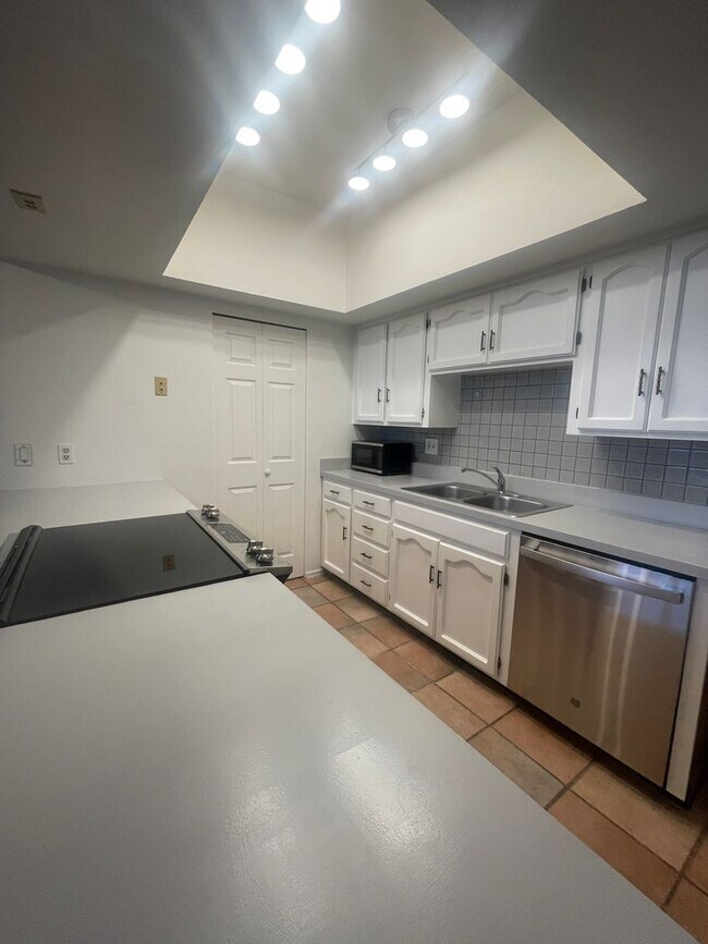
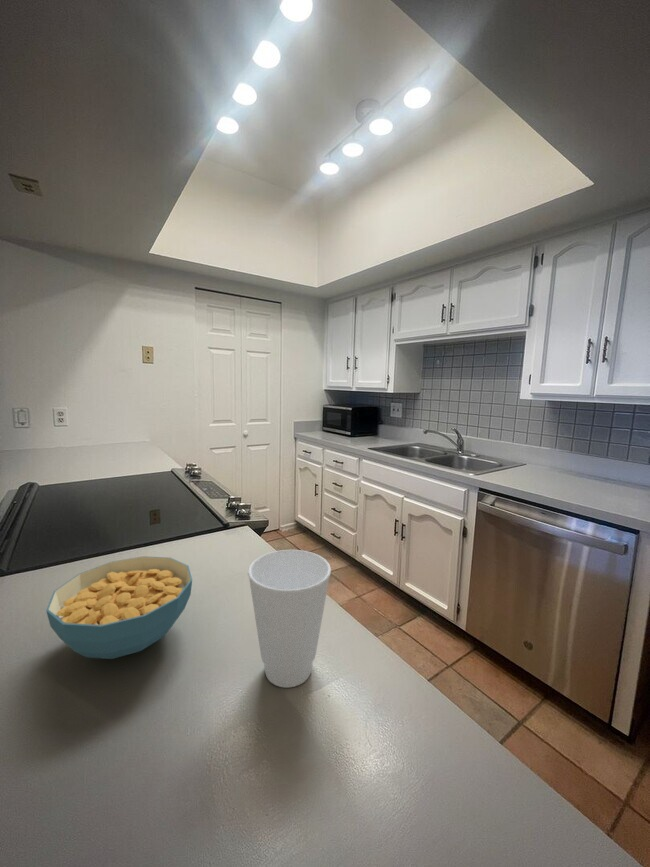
+ cup (289, 619)
+ cereal bowl (127, 613)
